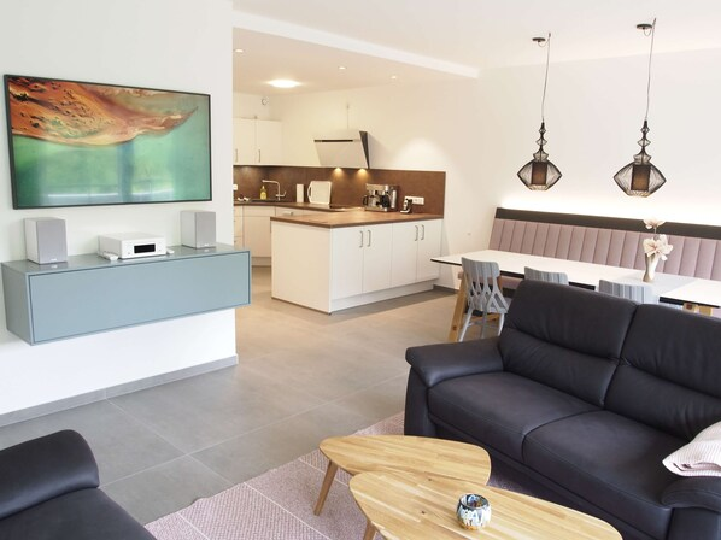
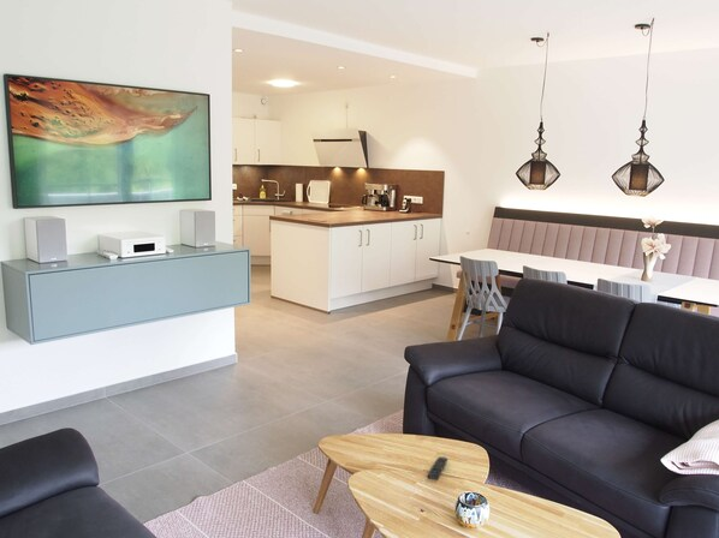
+ remote control (438, 466)
